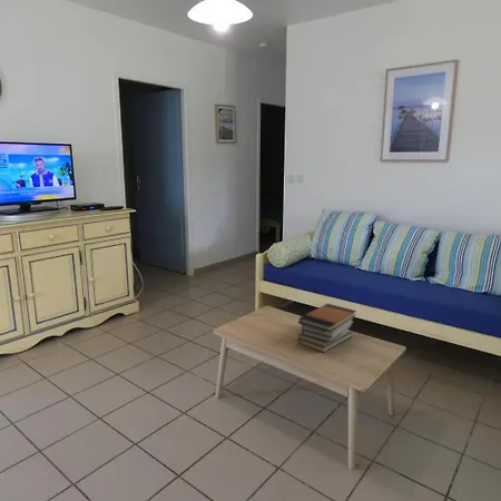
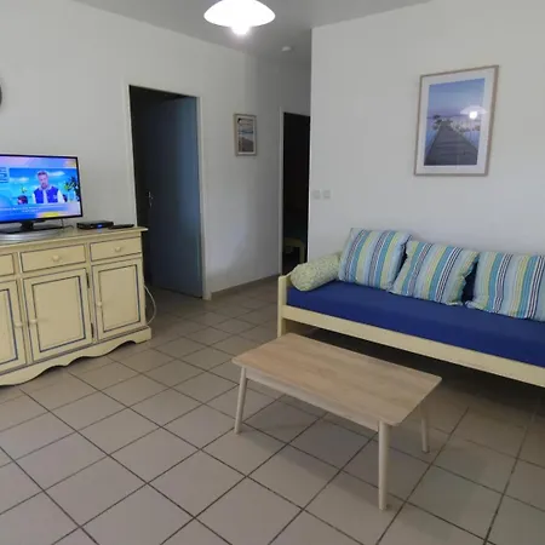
- book stack (327, 326)
